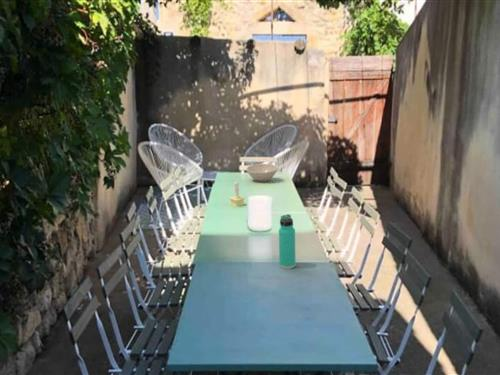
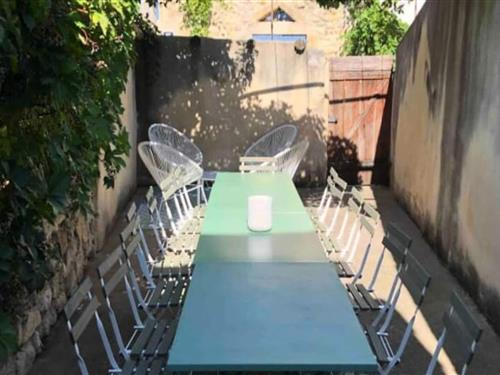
- thermos bottle (287, 240)
- bowl (262, 174)
- candle (236, 192)
